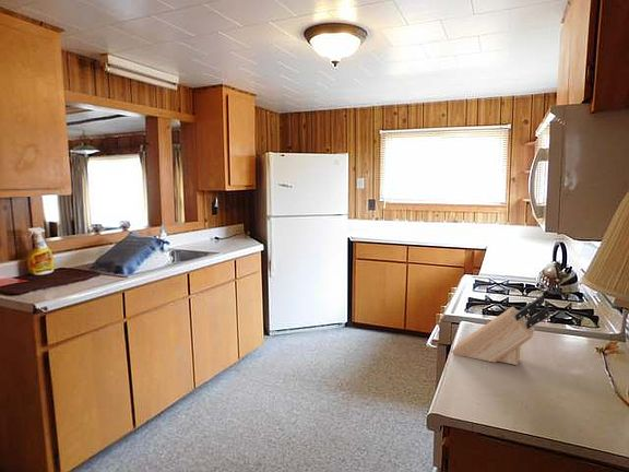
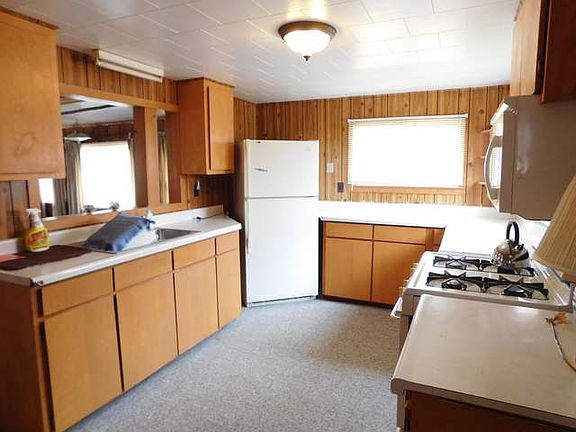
- knife block (499, 324)
